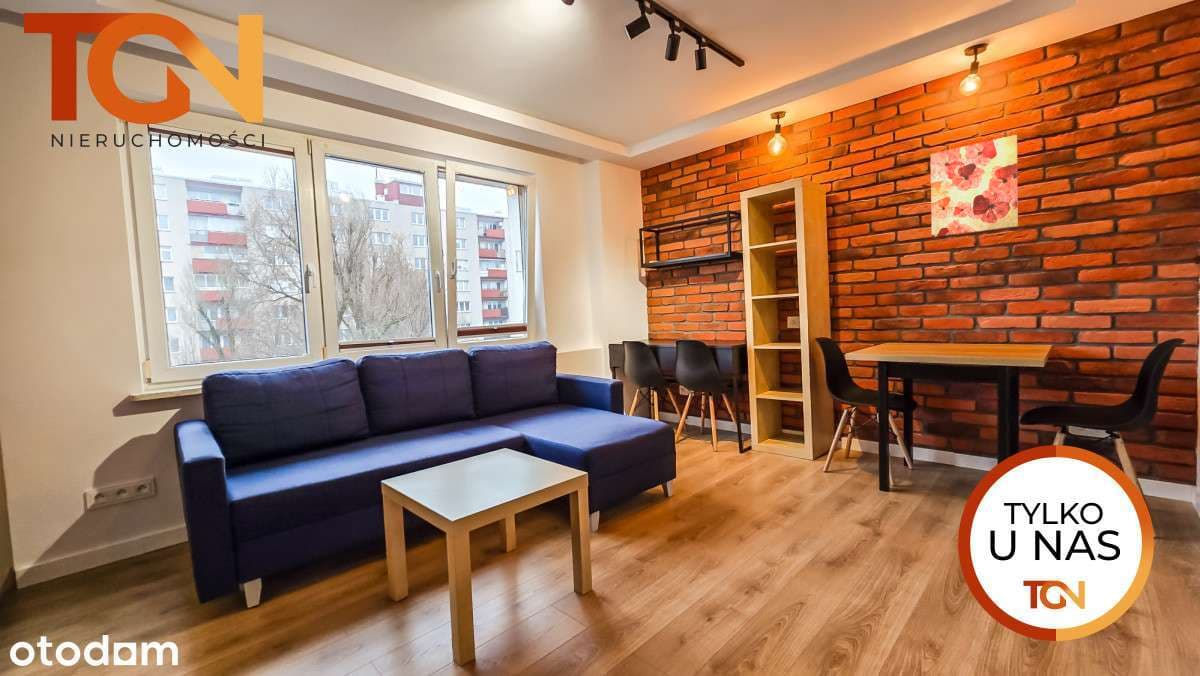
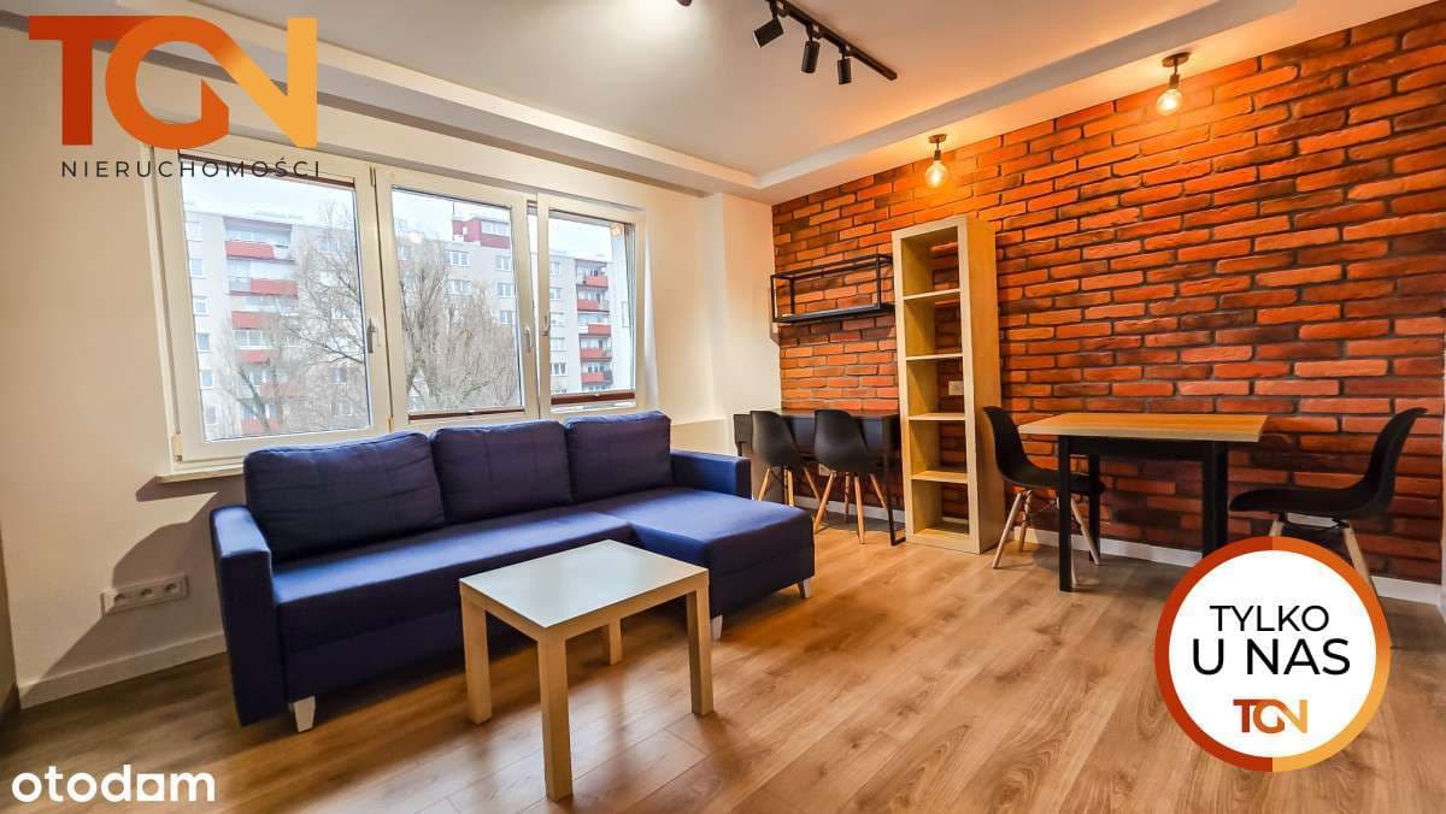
- wall art (972, 188)
